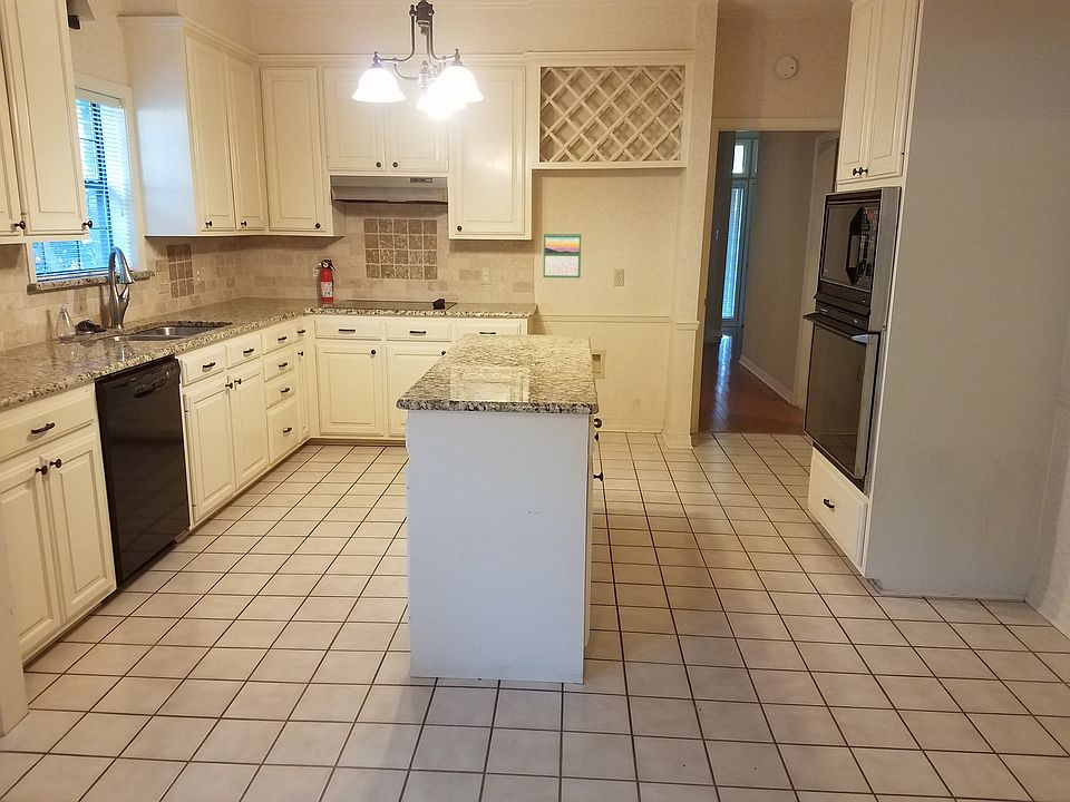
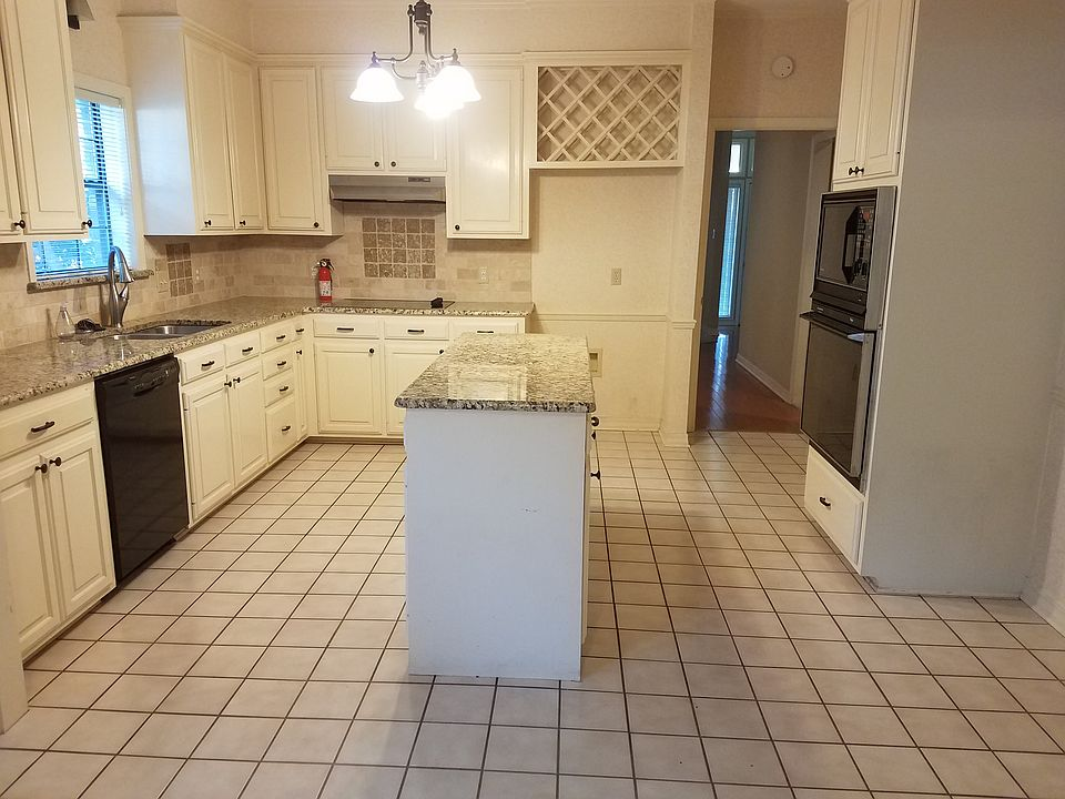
- calendar (562, 254)
